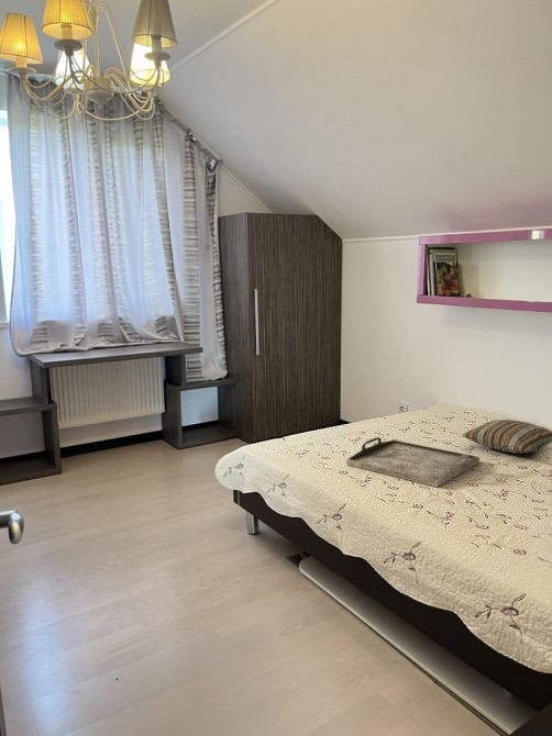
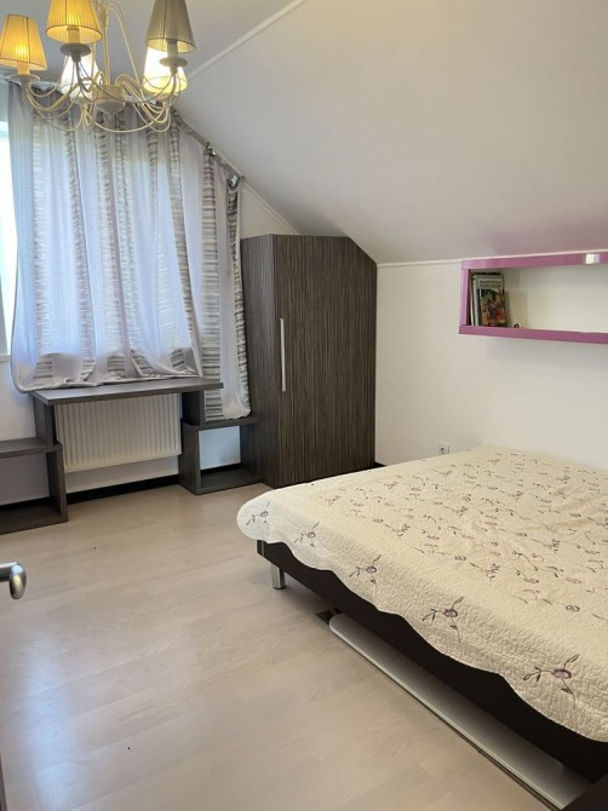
- serving tray (412, 455)
- pillow (510, 435)
